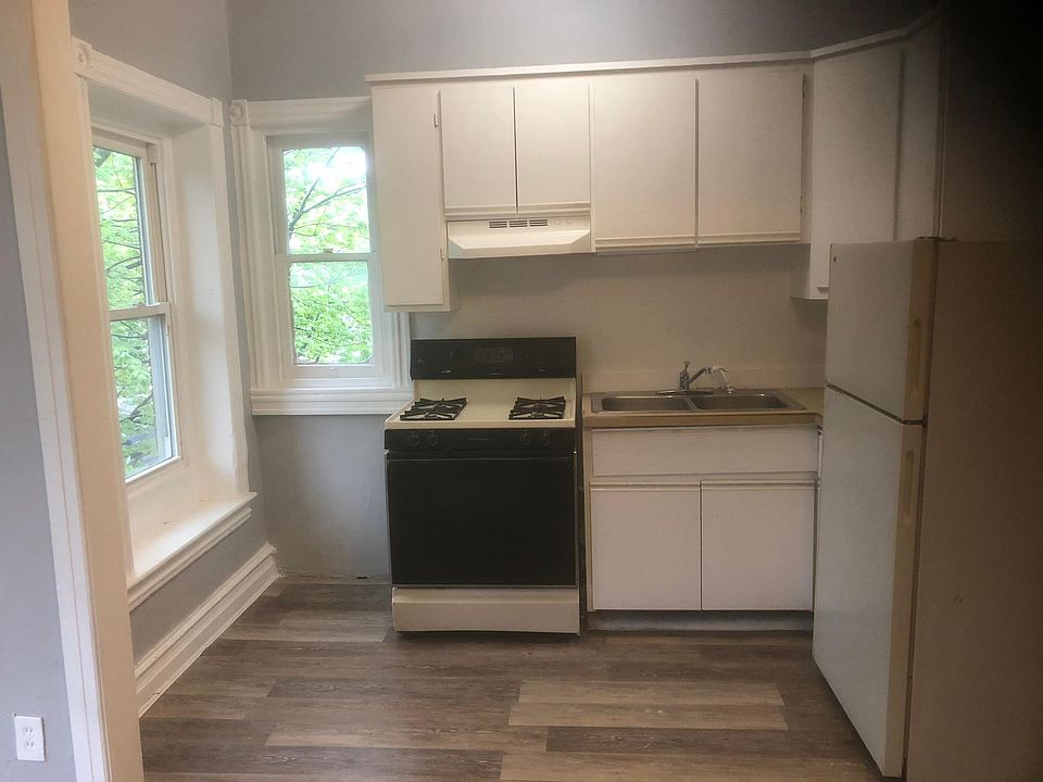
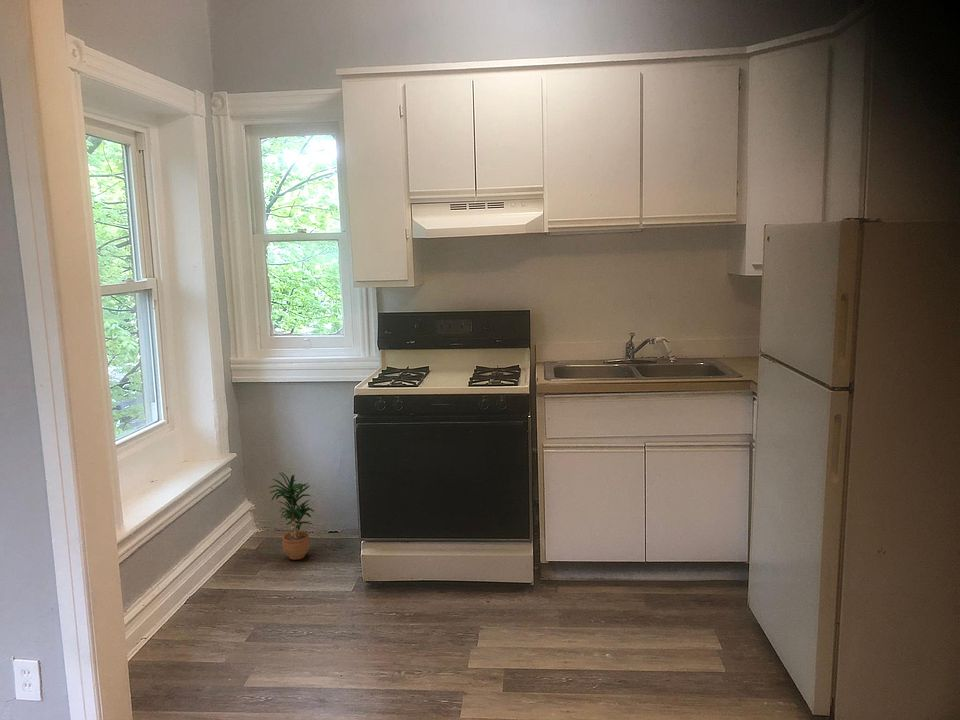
+ potted plant (292, 513)
